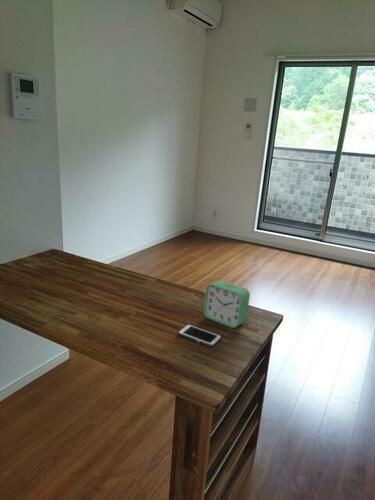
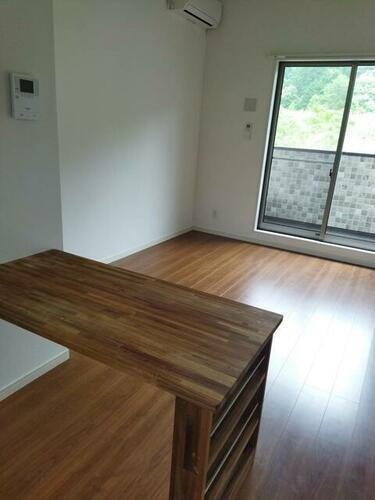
- cell phone (199, 335)
- alarm clock (226, 303)
